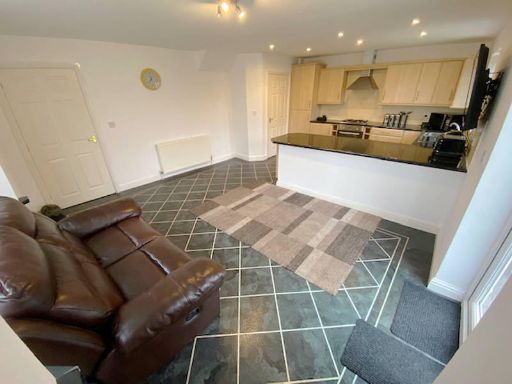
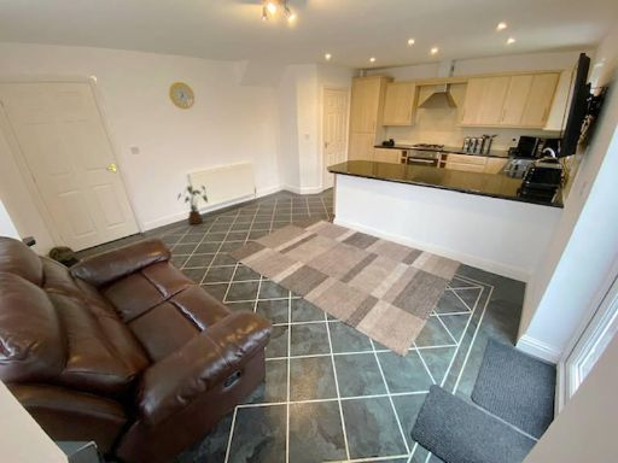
+ house plant (194, 204)
